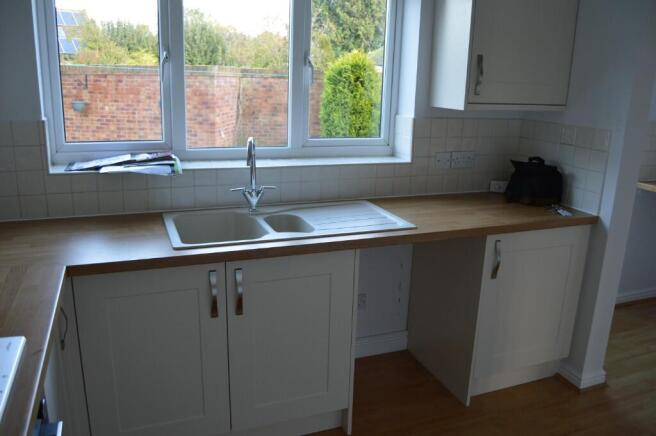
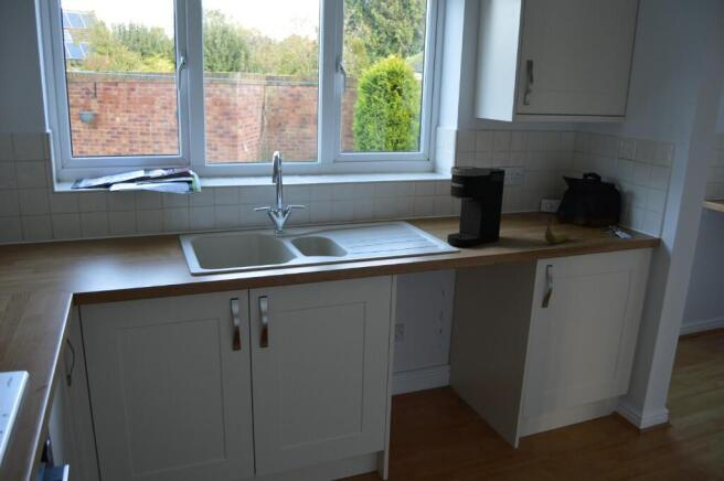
+ coffee maker (476, 204)
+ banana (560, 234)
